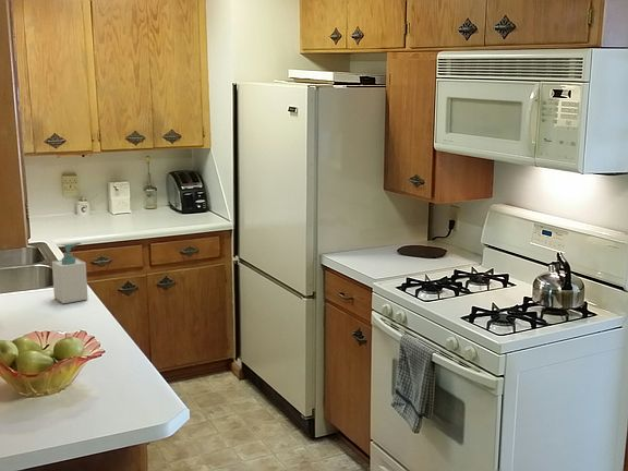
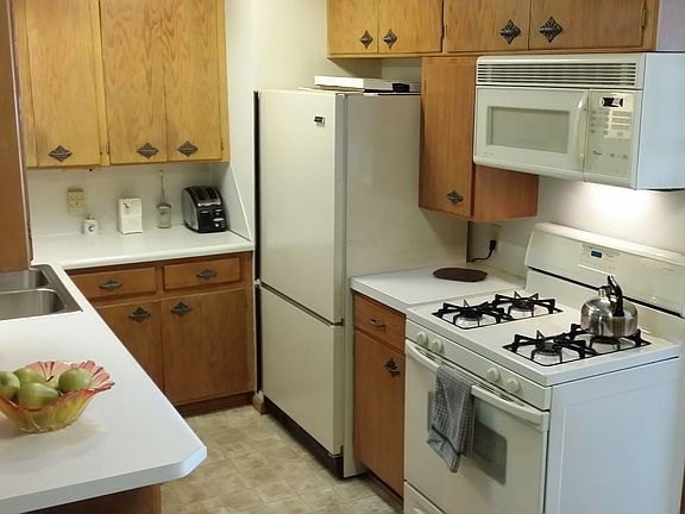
- soap bottle (69, 270)
